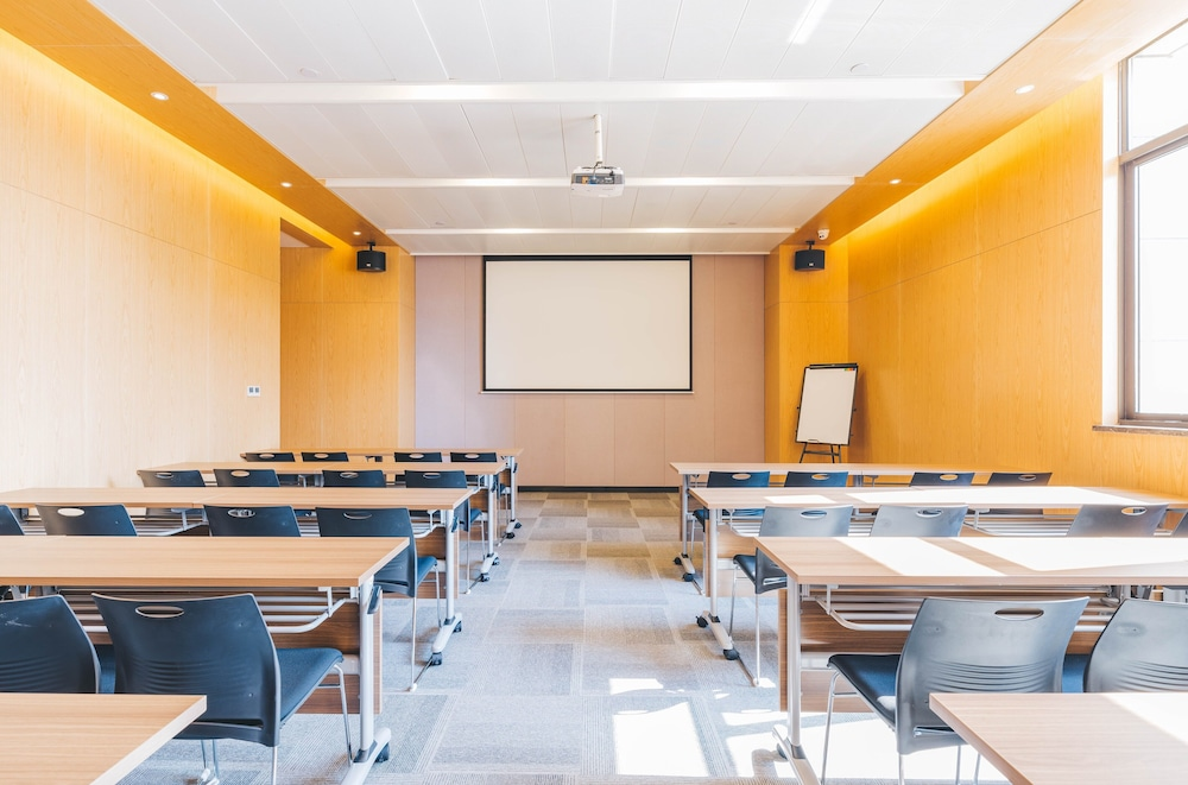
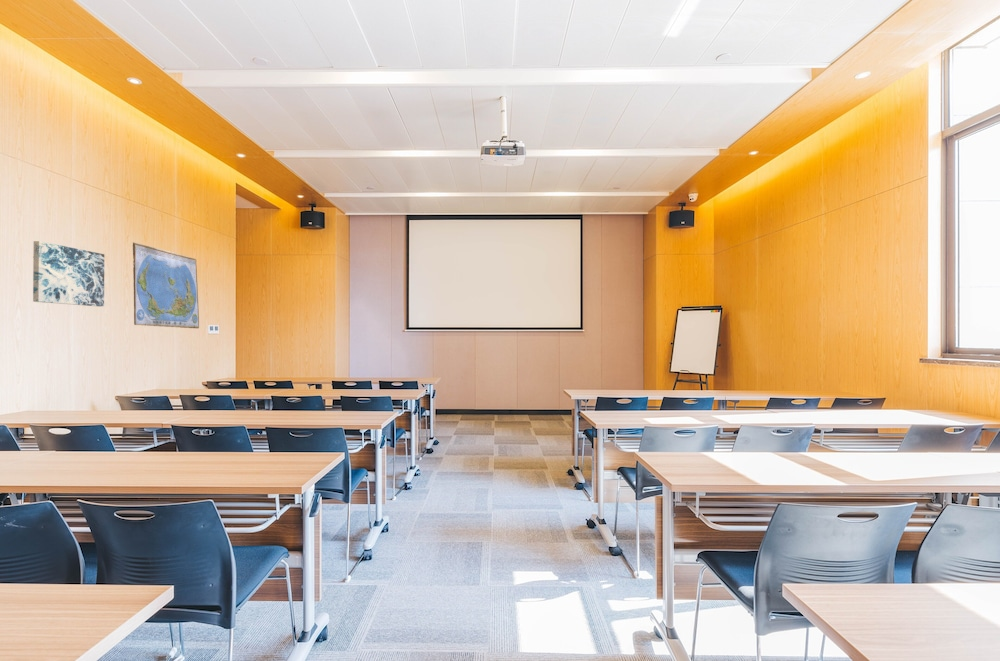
+ world map (168, 289)
+ wall art (71, 276)
